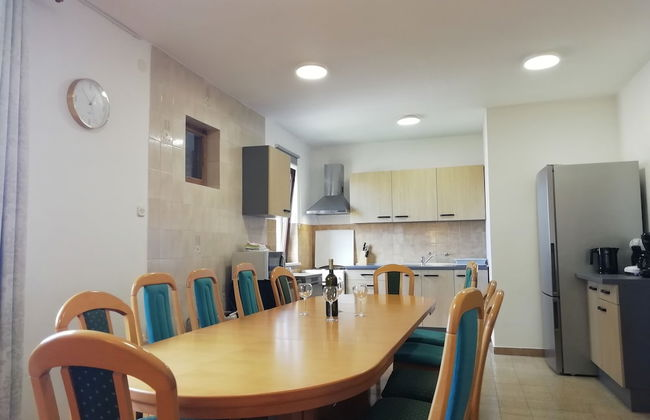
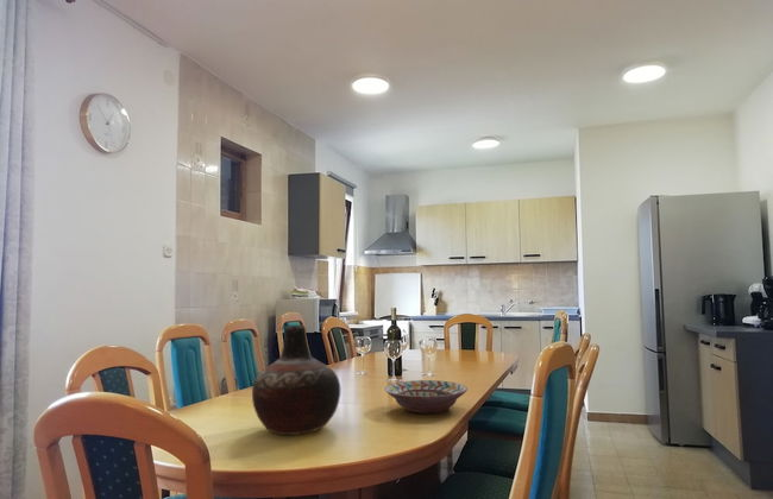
+ decorative bowl (426, 398)
+ vase (296, 377)
